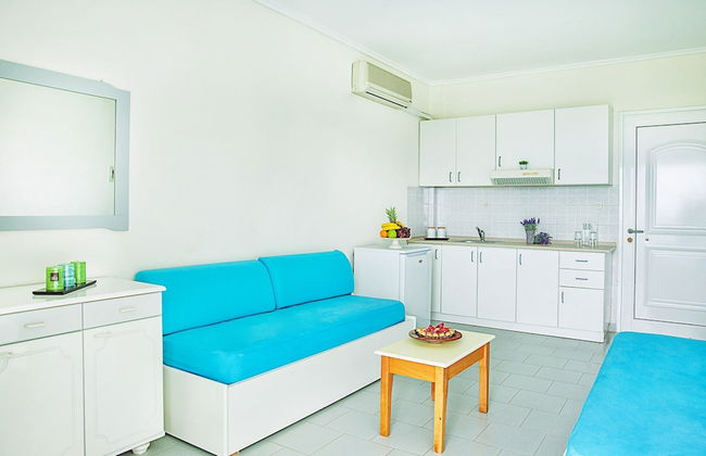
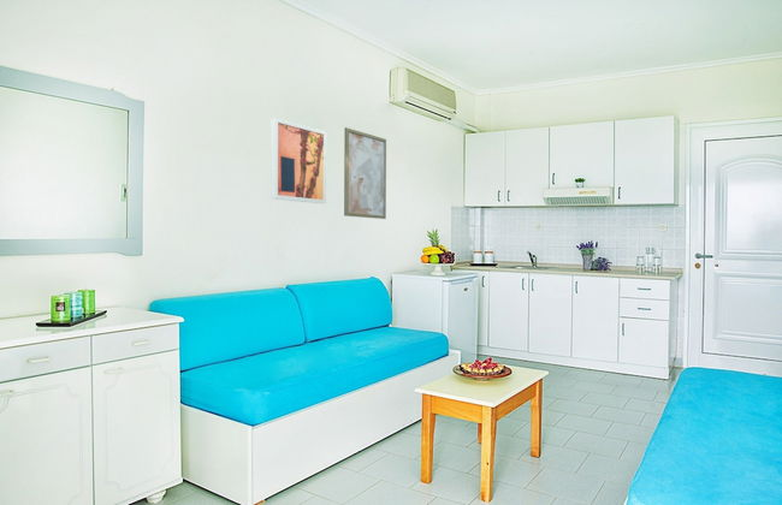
+ wall art (366, 176)
+ wall art (300, 162)
